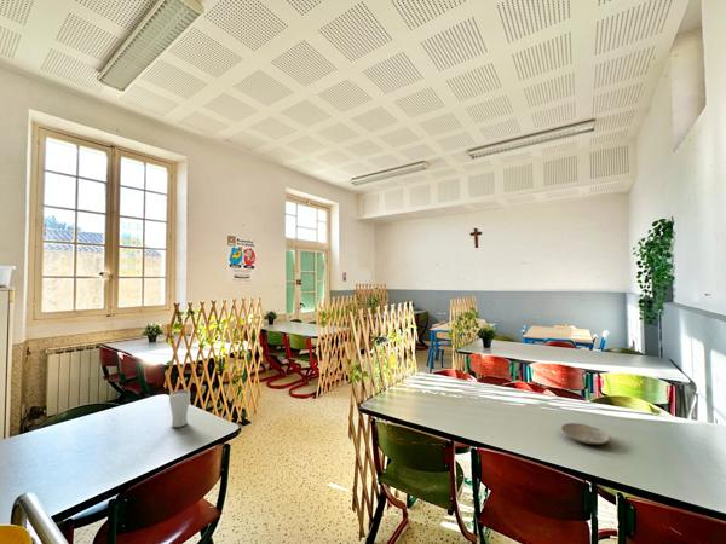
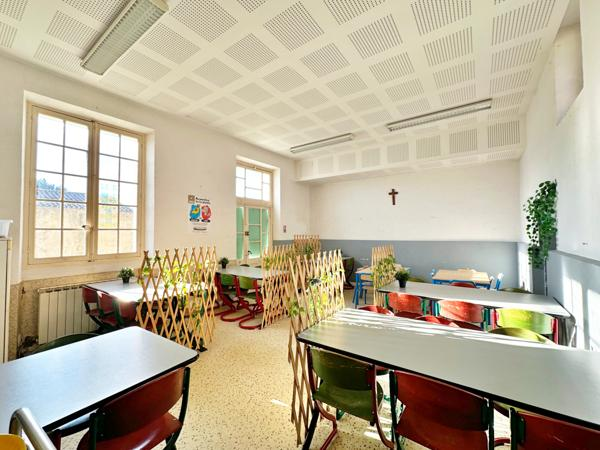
- drinking glass (179, 409)
- plate (584, 435)
